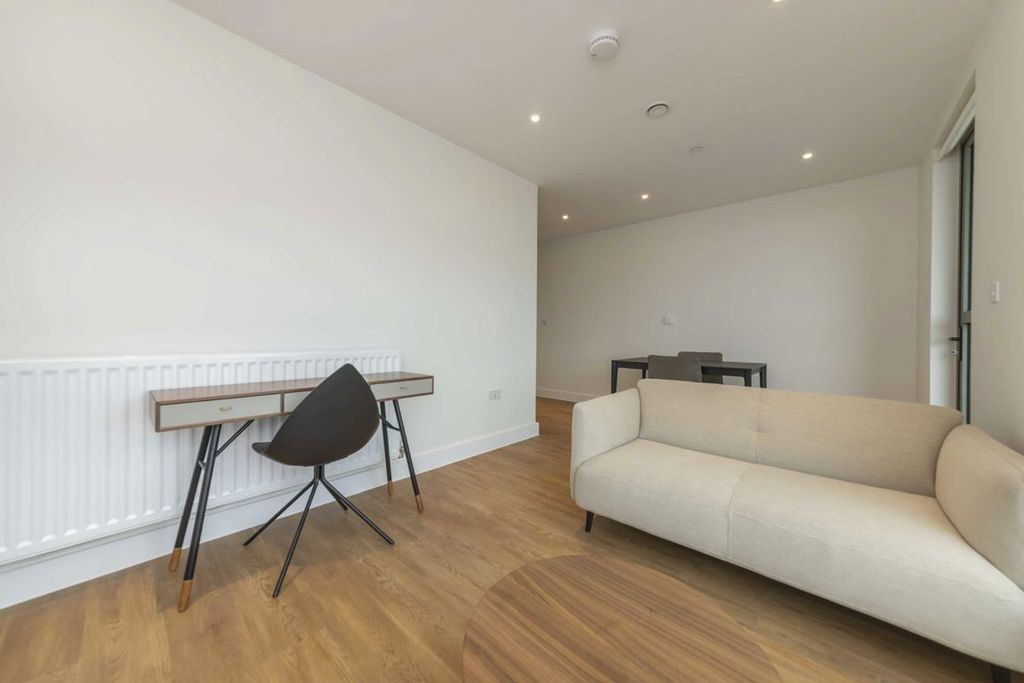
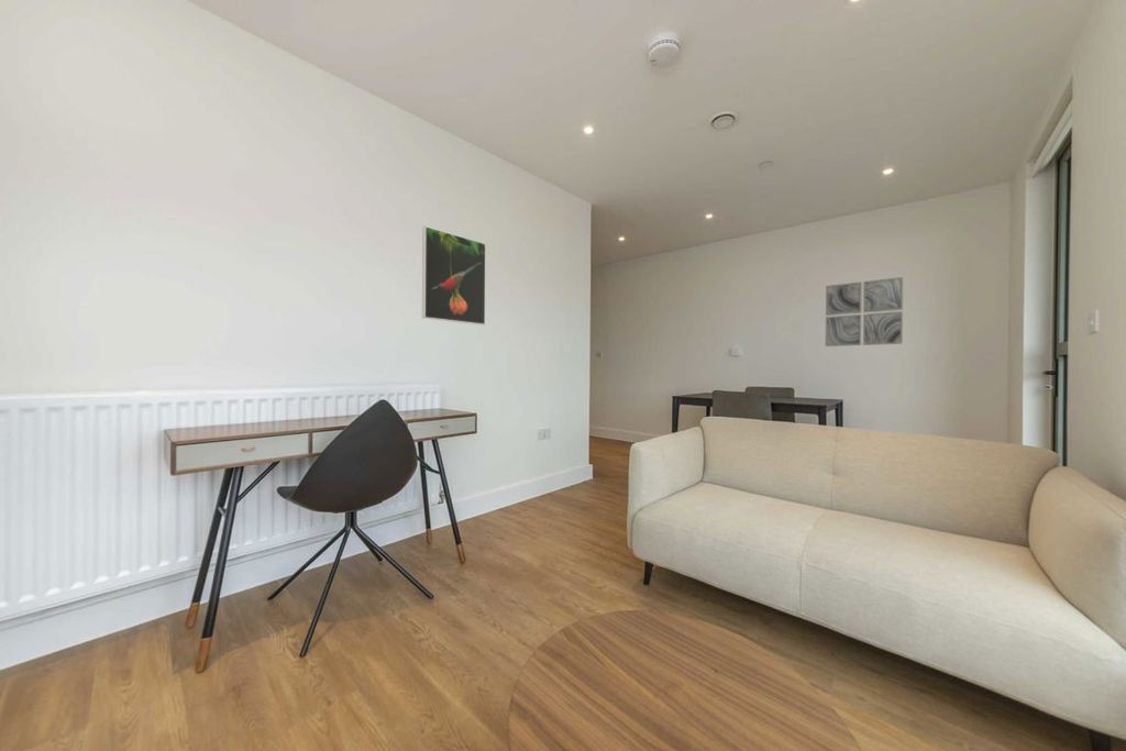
+ wall art (861, 312)
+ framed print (455, 278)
